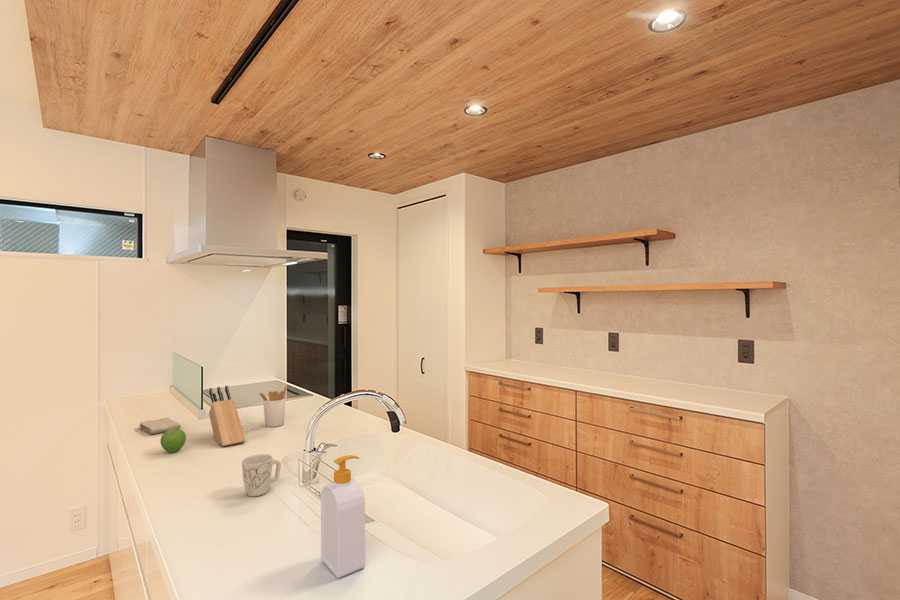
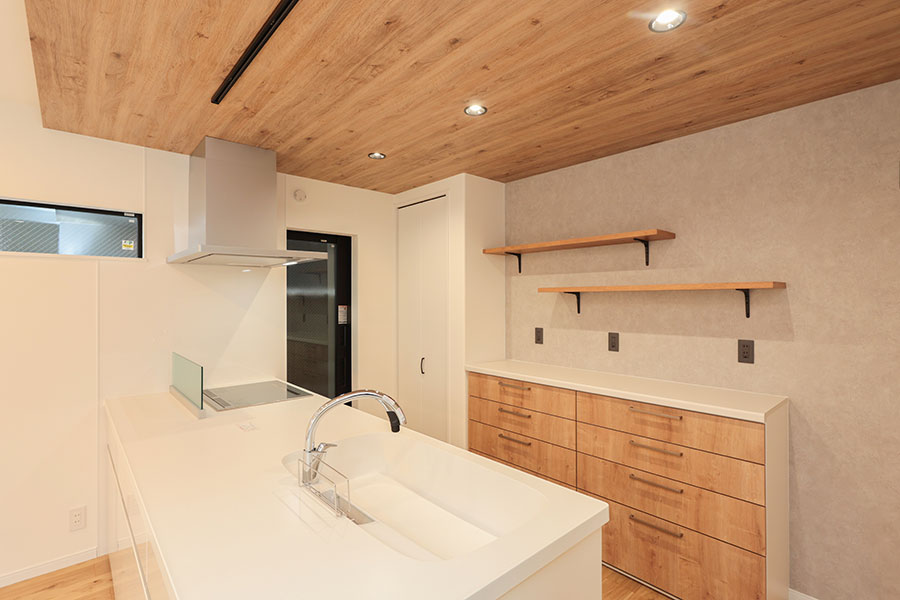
- mug (262, 474)
- knife block (225, 413)
- washcloth (159, 425)
- soap bottle (344, 510)
- fruit (173, 440)
- utensil holder (275, 406)
